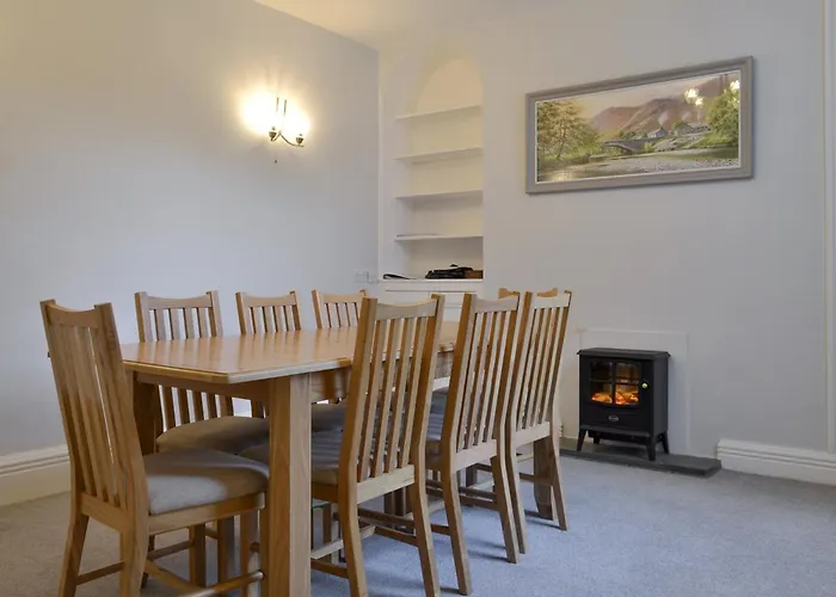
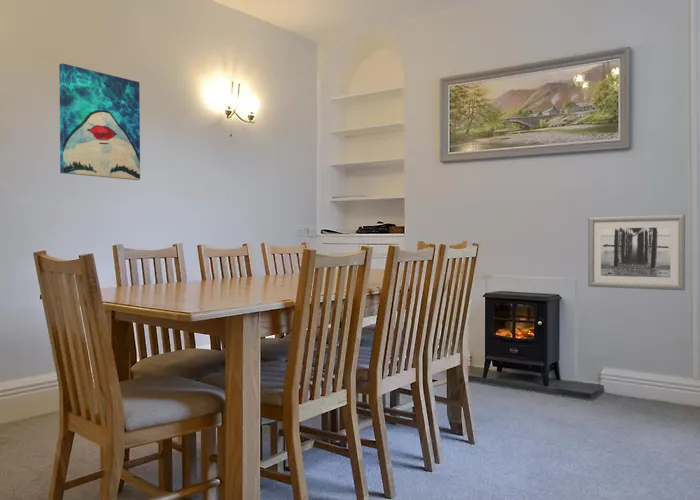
+ wall art (101, 125)
+ wall art (634, 252)
